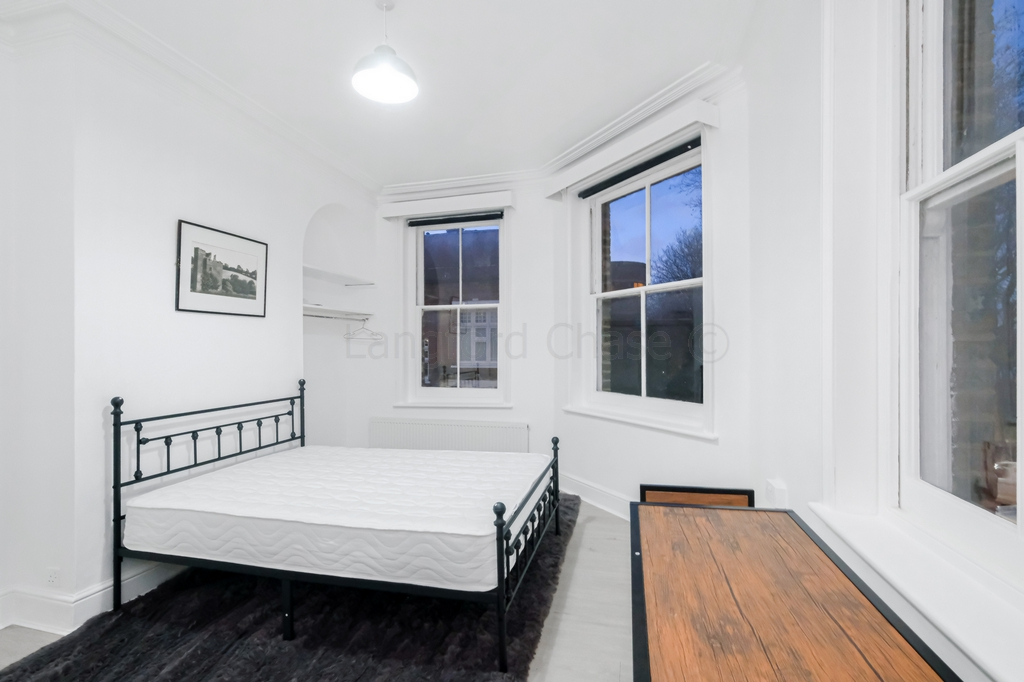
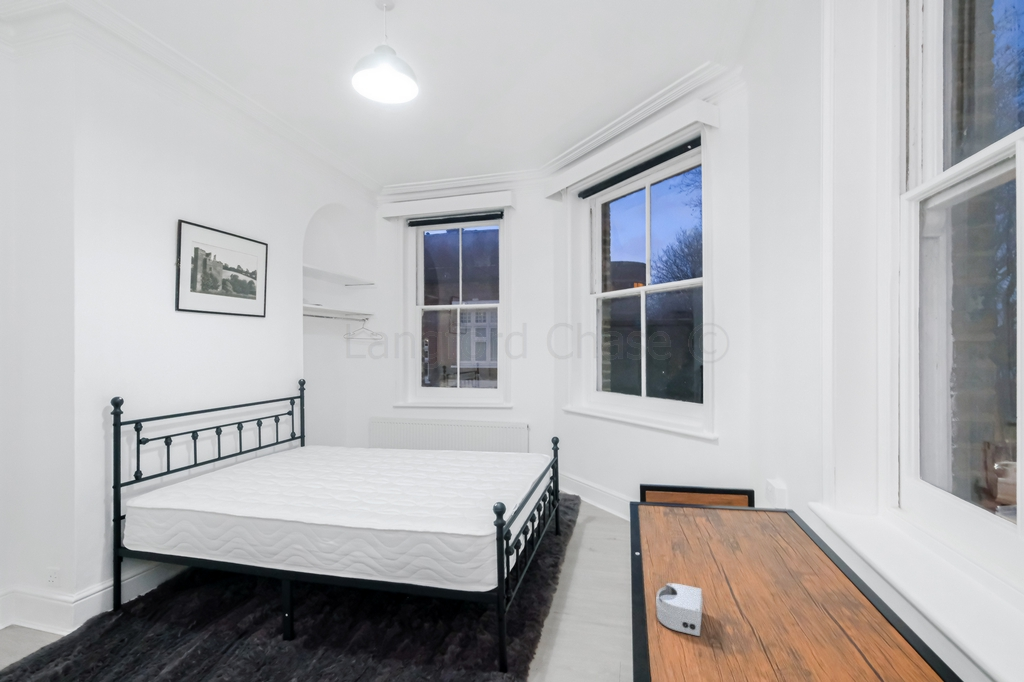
+ computer mouse (678, 606)
